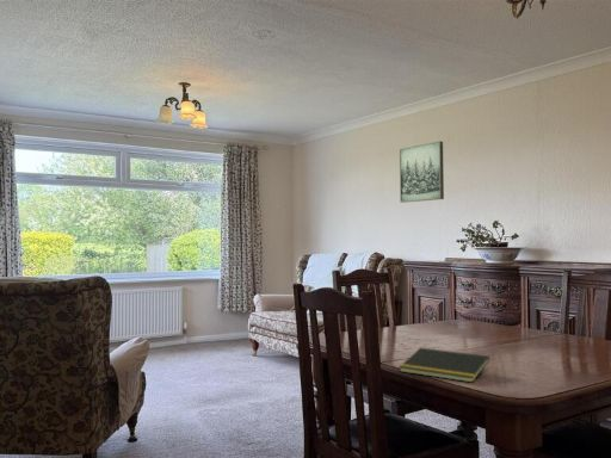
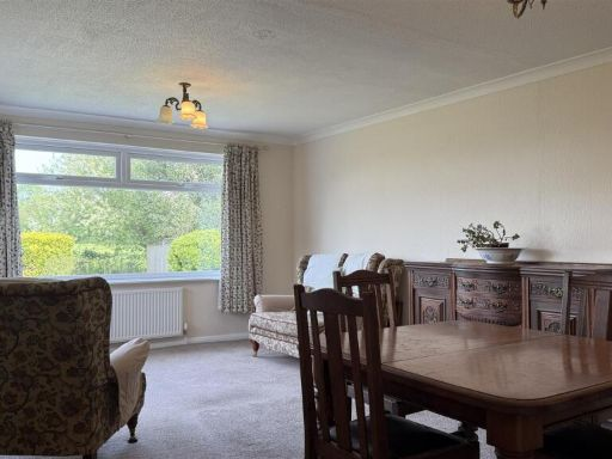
- wall art (420, 173)
- notepad (444, 364)
